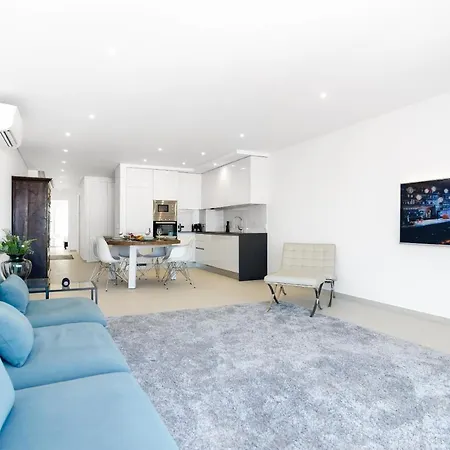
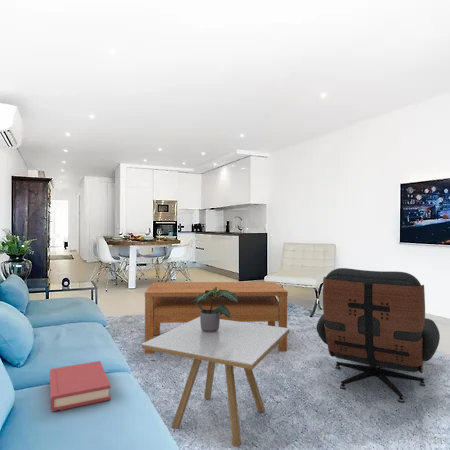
+ potted plant (214, 309)
+ lounge chair (379, 317)
+ hardback book (78, 383)
+ side table (226, 376)
+ coffee table (220, 316)
